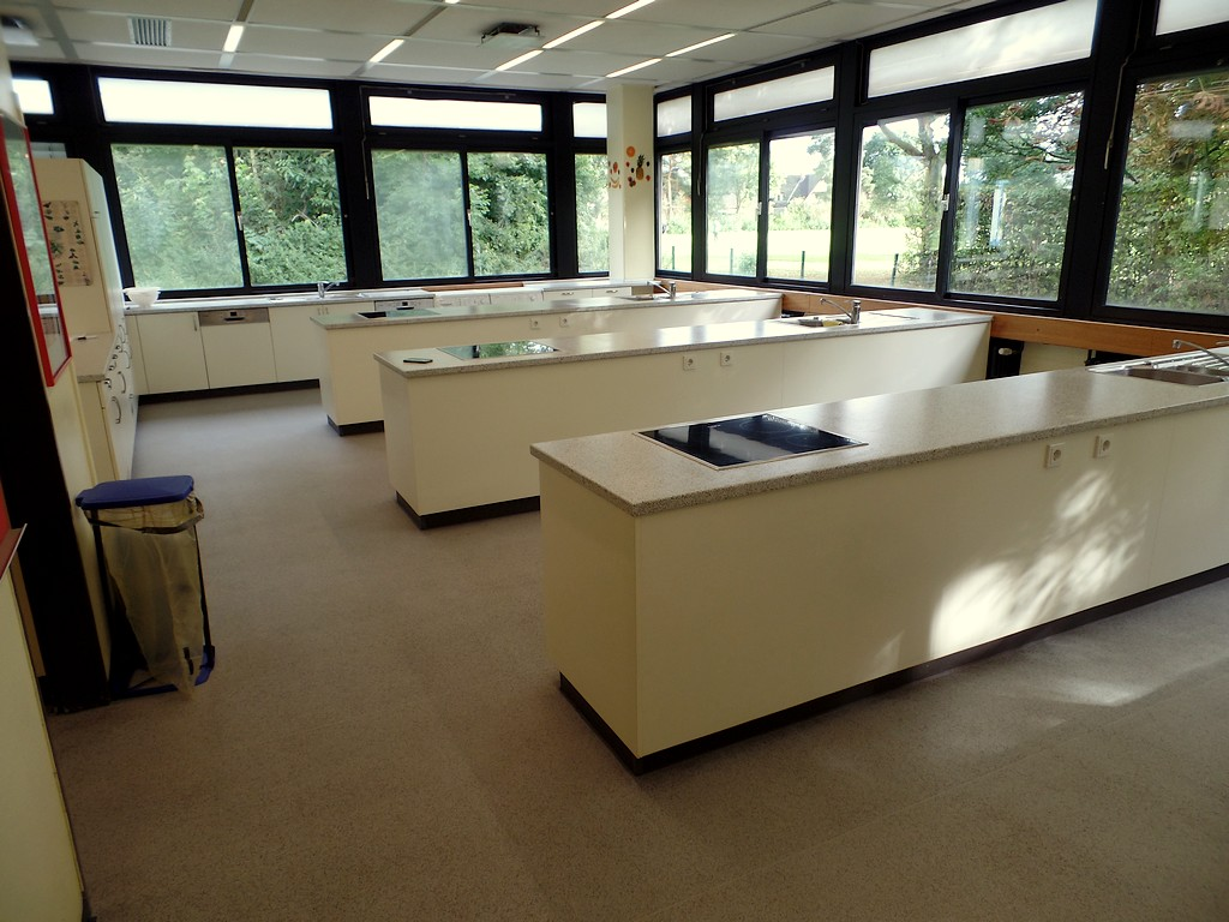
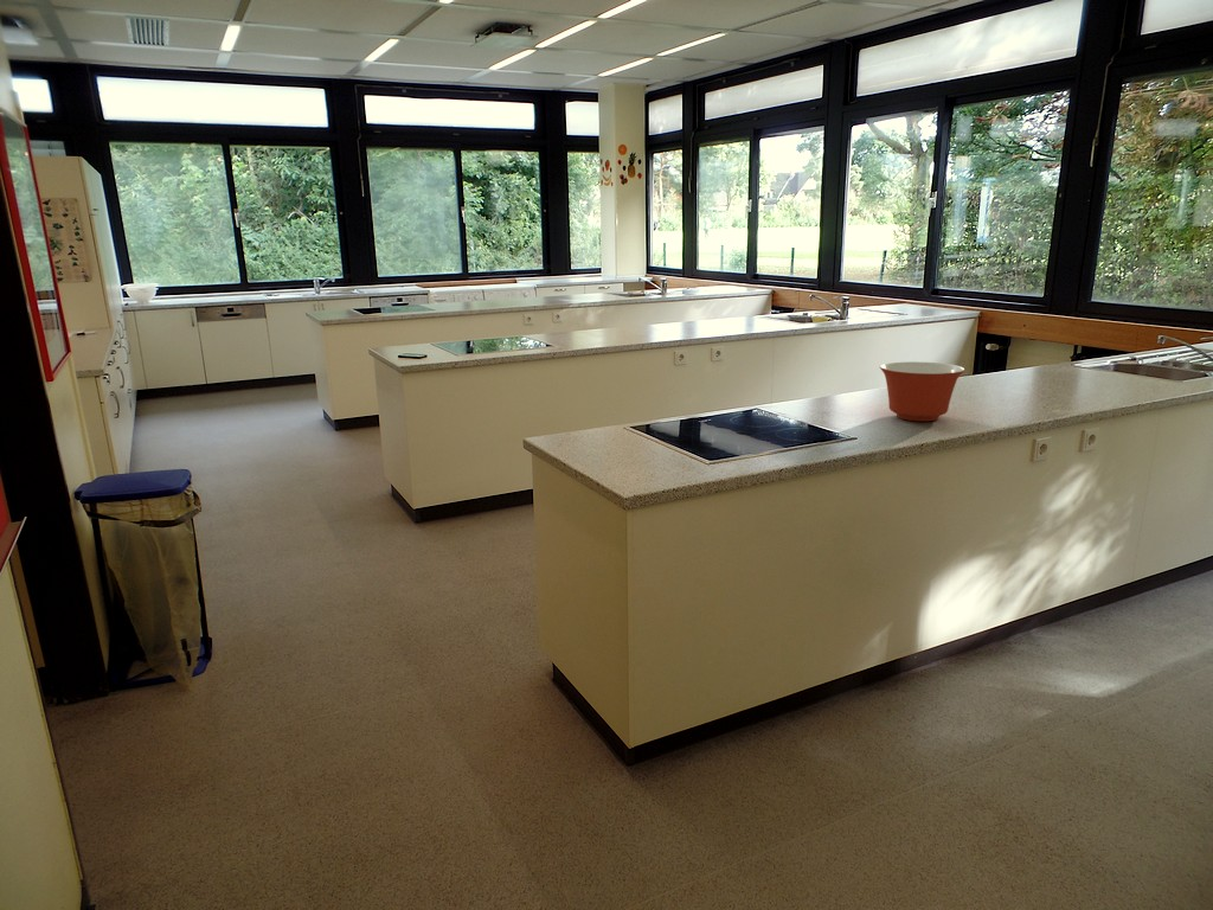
+ mixing bowl (919, 392)
